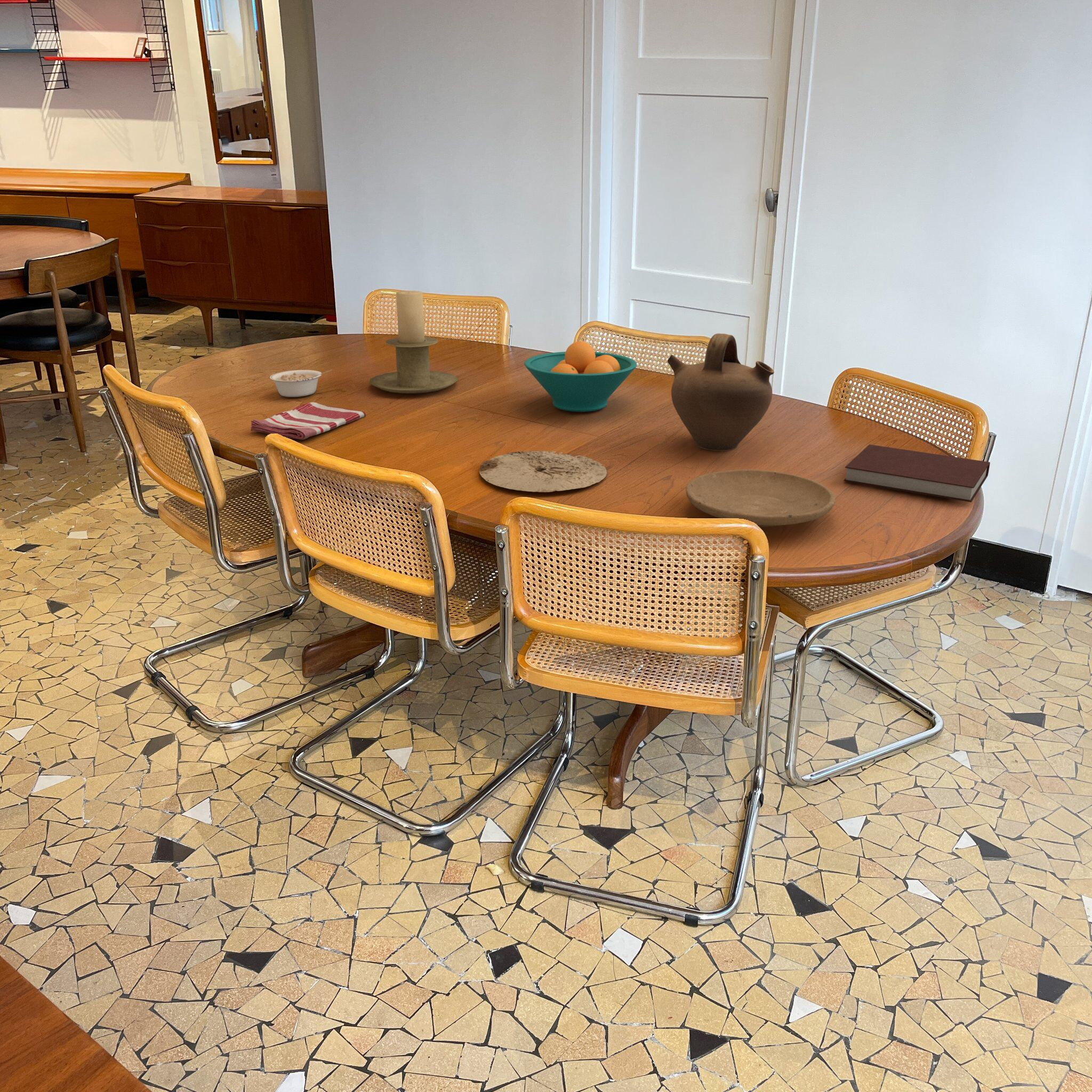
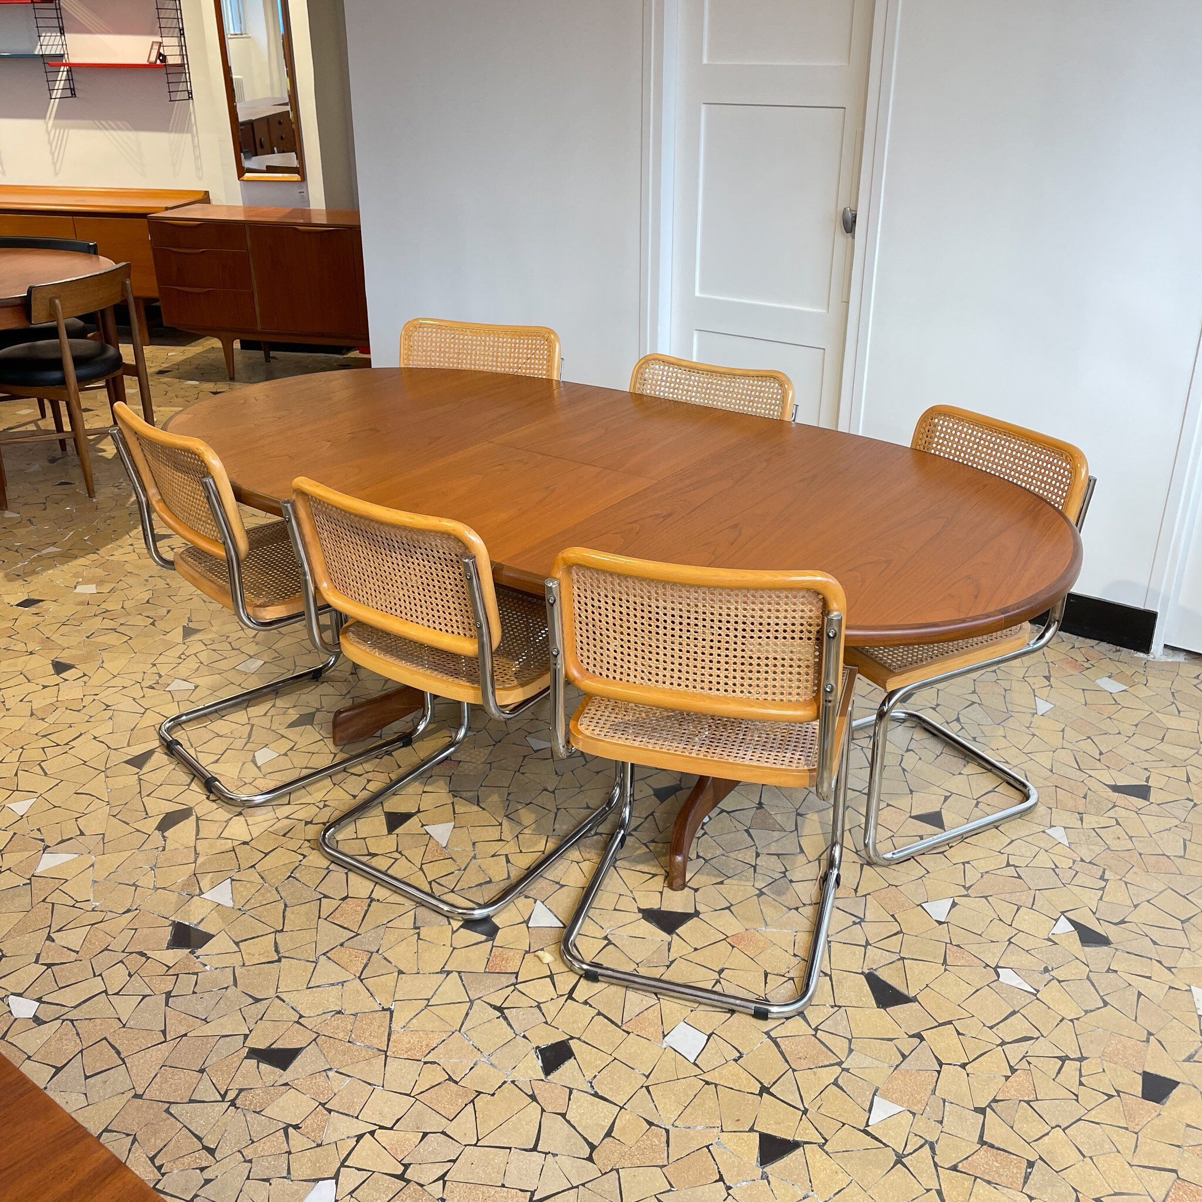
- dish towel (309, 419)
- jug (717, 390)
- plate (543, 468)
- notebook (917, 471)
- fruit bowl (580, 374)
- legume (298, 382)
- plate (758, 502)
- candle holder (412, 339)
